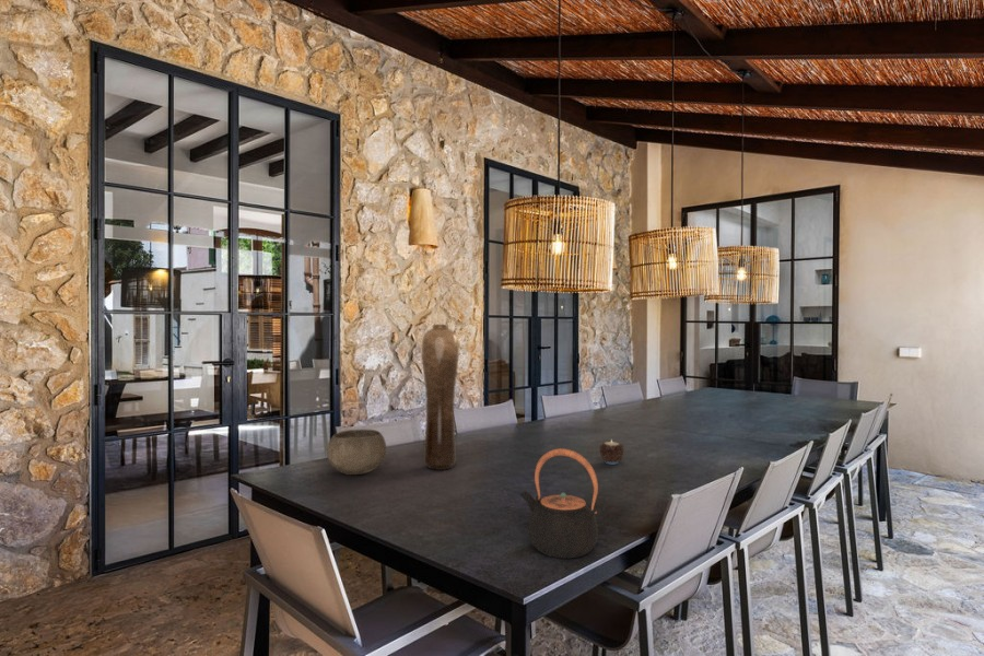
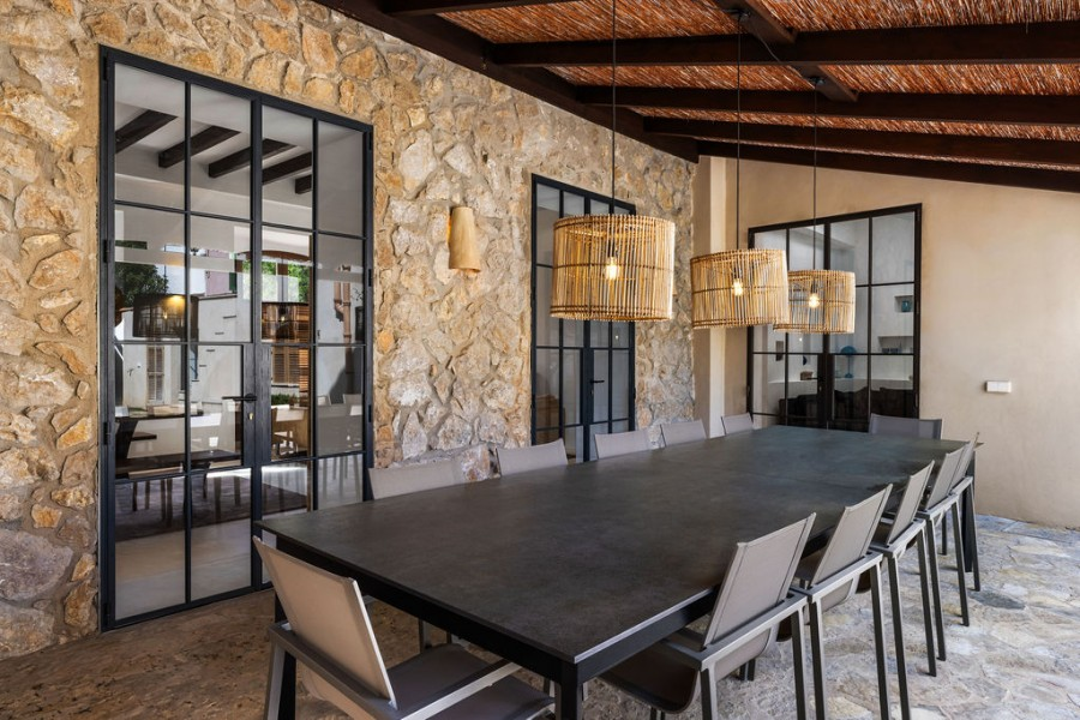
- teapot (557, 496)
- bowl (356, 453)
- candle (611, 450)
- vase (440, 396)
